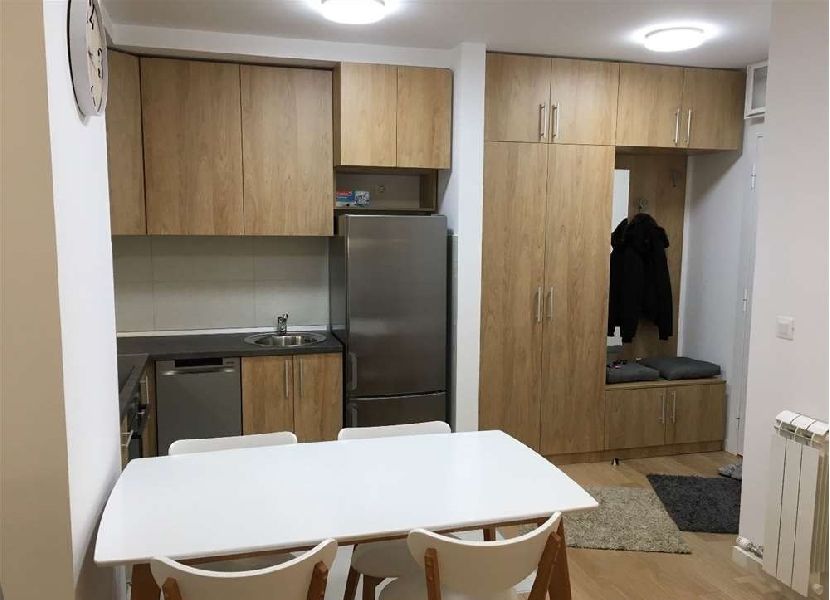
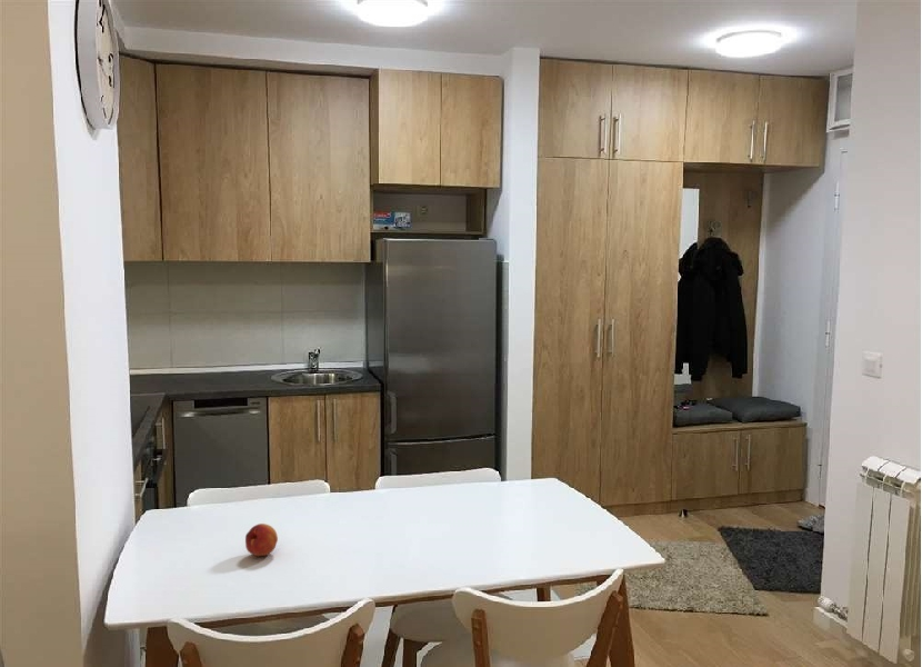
+ fruit (261, 539)
